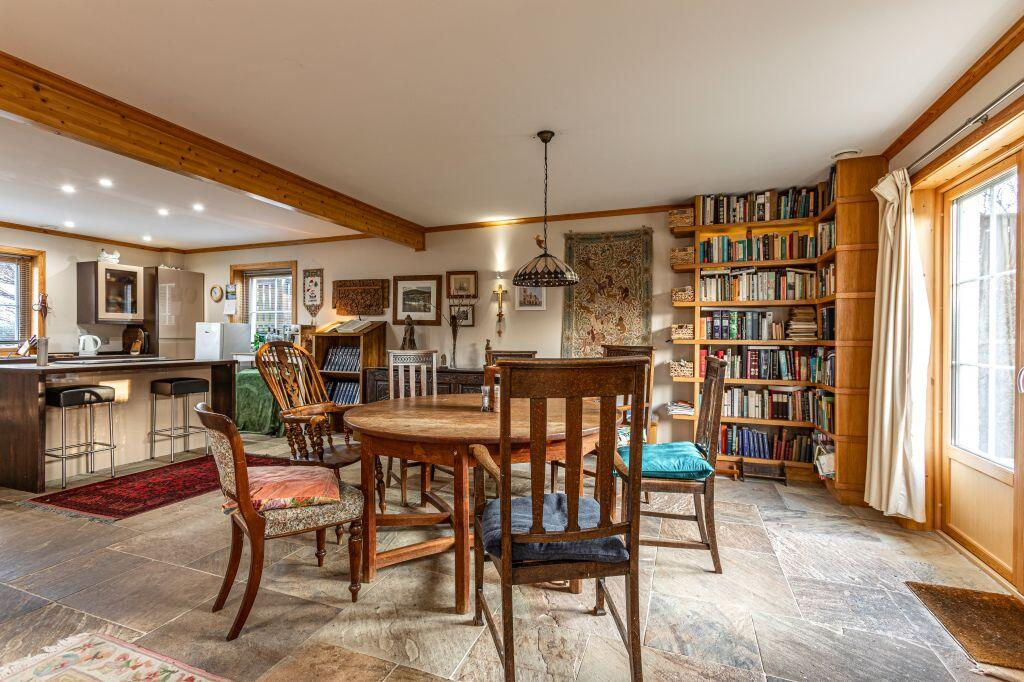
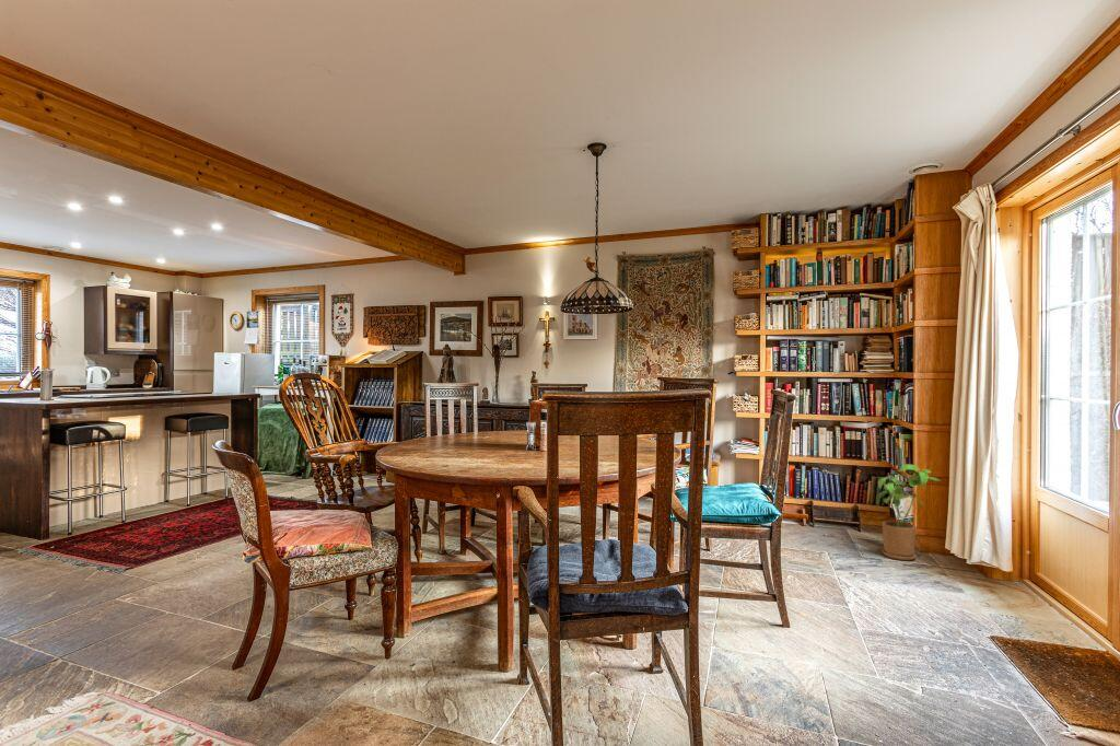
+ house plant (898, 510)
